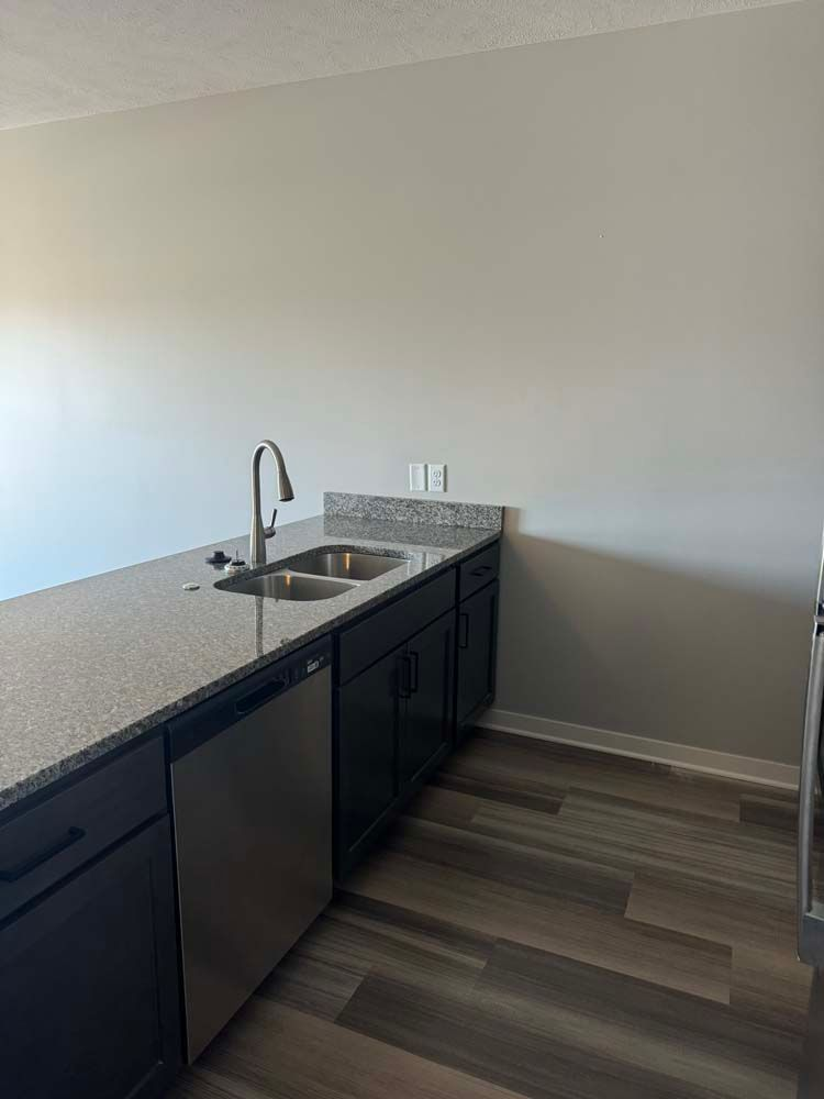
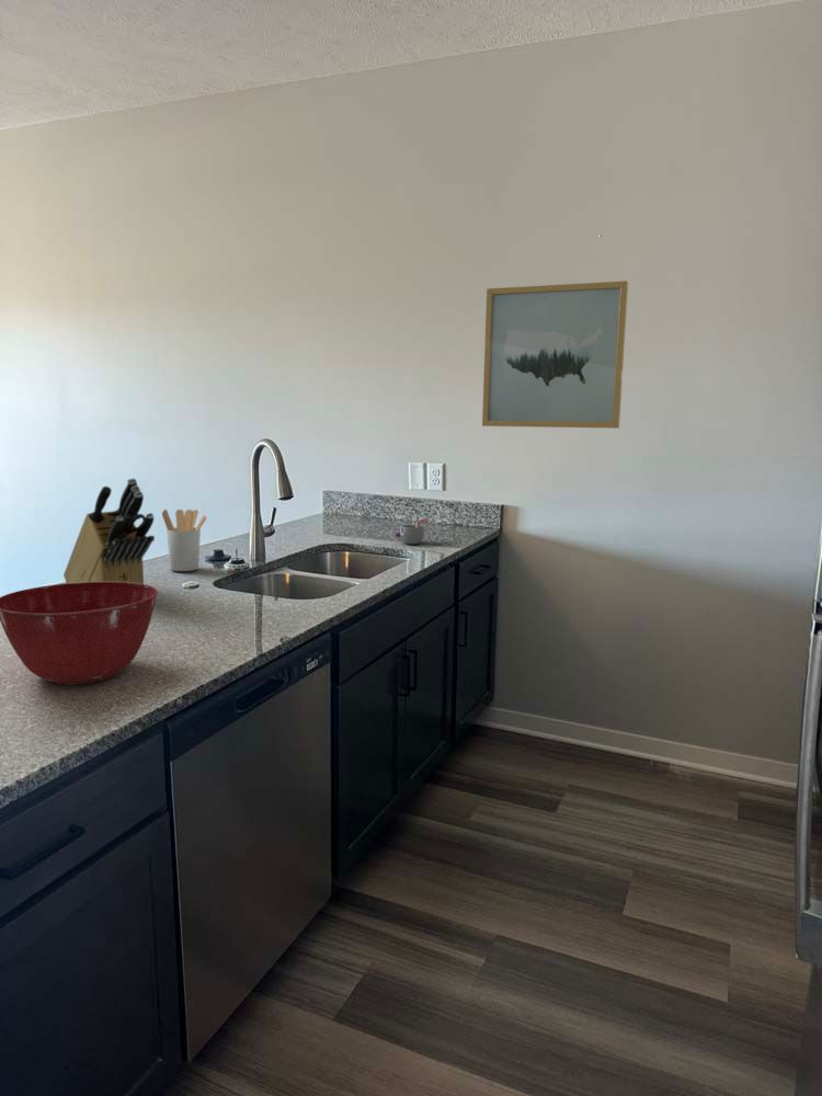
+ mixing bowl (80, 633)
+ knife block (107, 535)
+ wall art (551, 357)
+ mug (411, 530)
+ utensil holder (184, 538)
